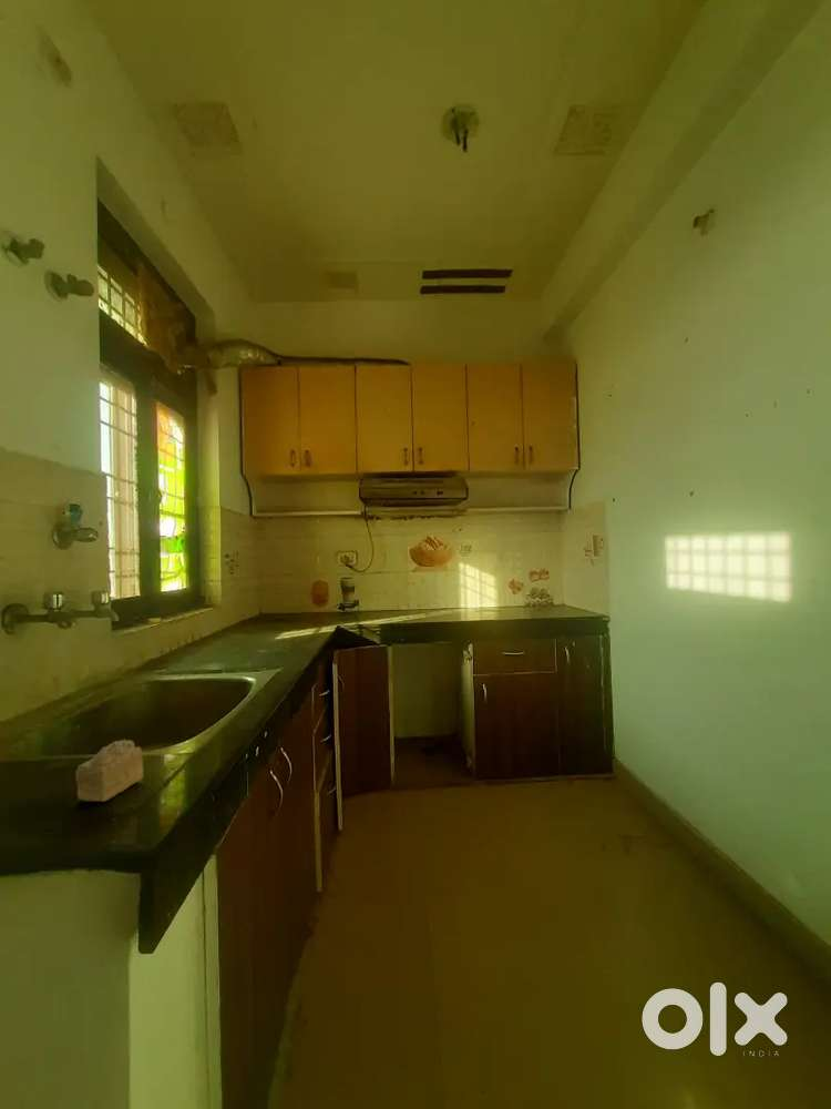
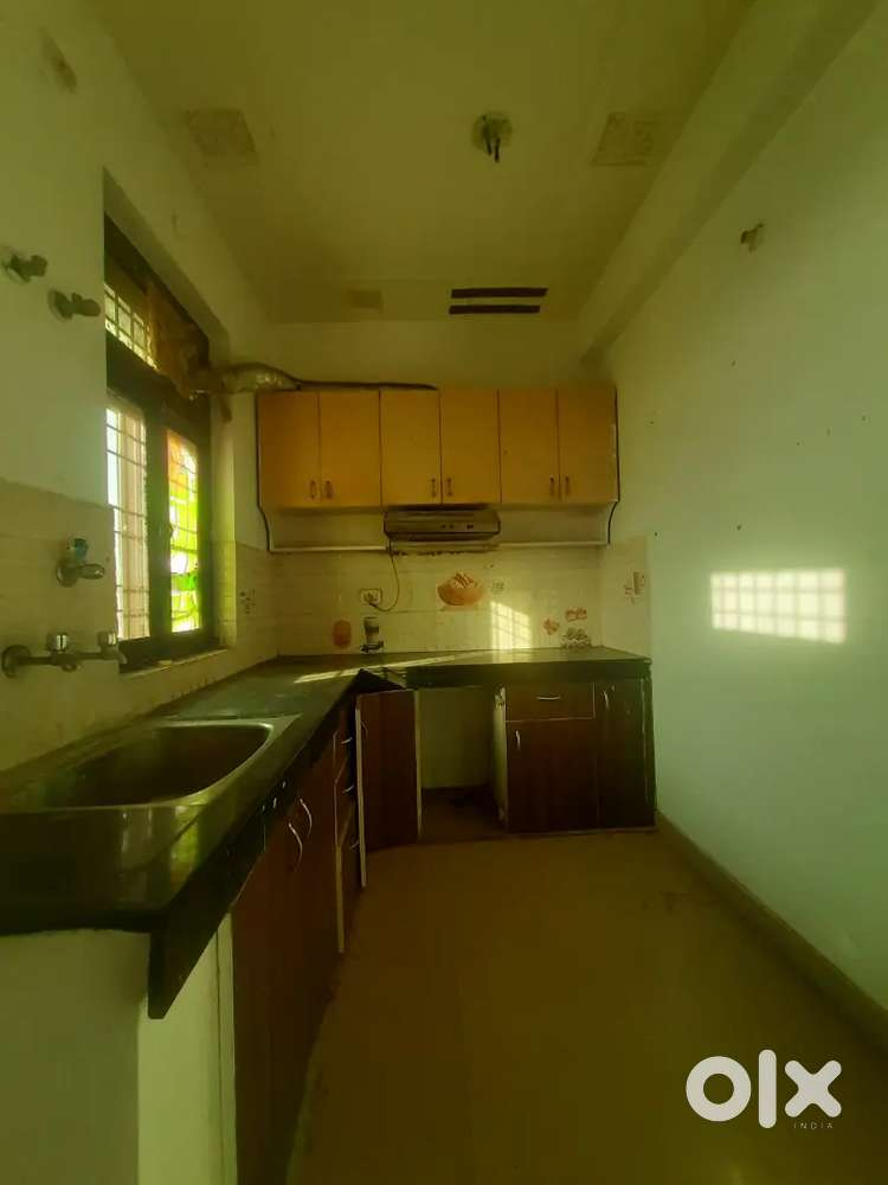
- cake slice (111, 767)
